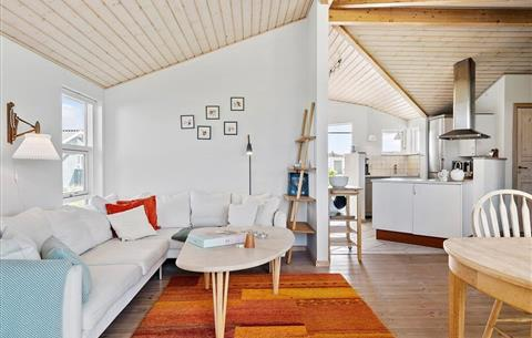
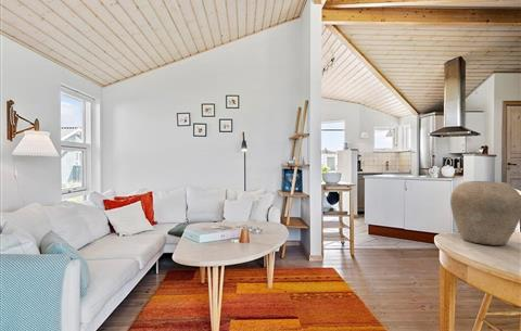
+ vase (484, 211)
